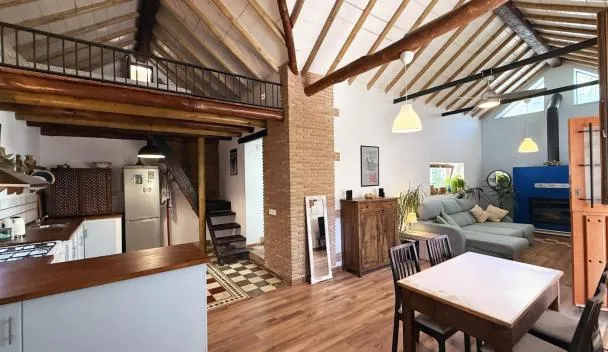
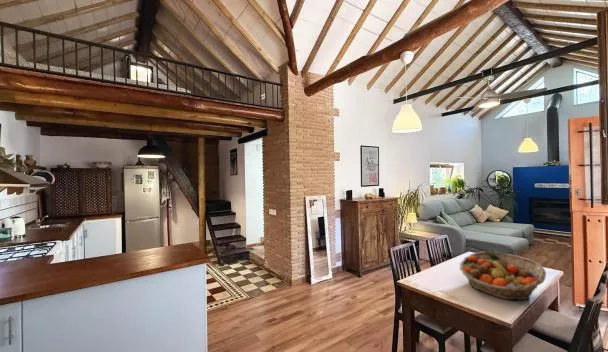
+ fruit basket (499, 273)
